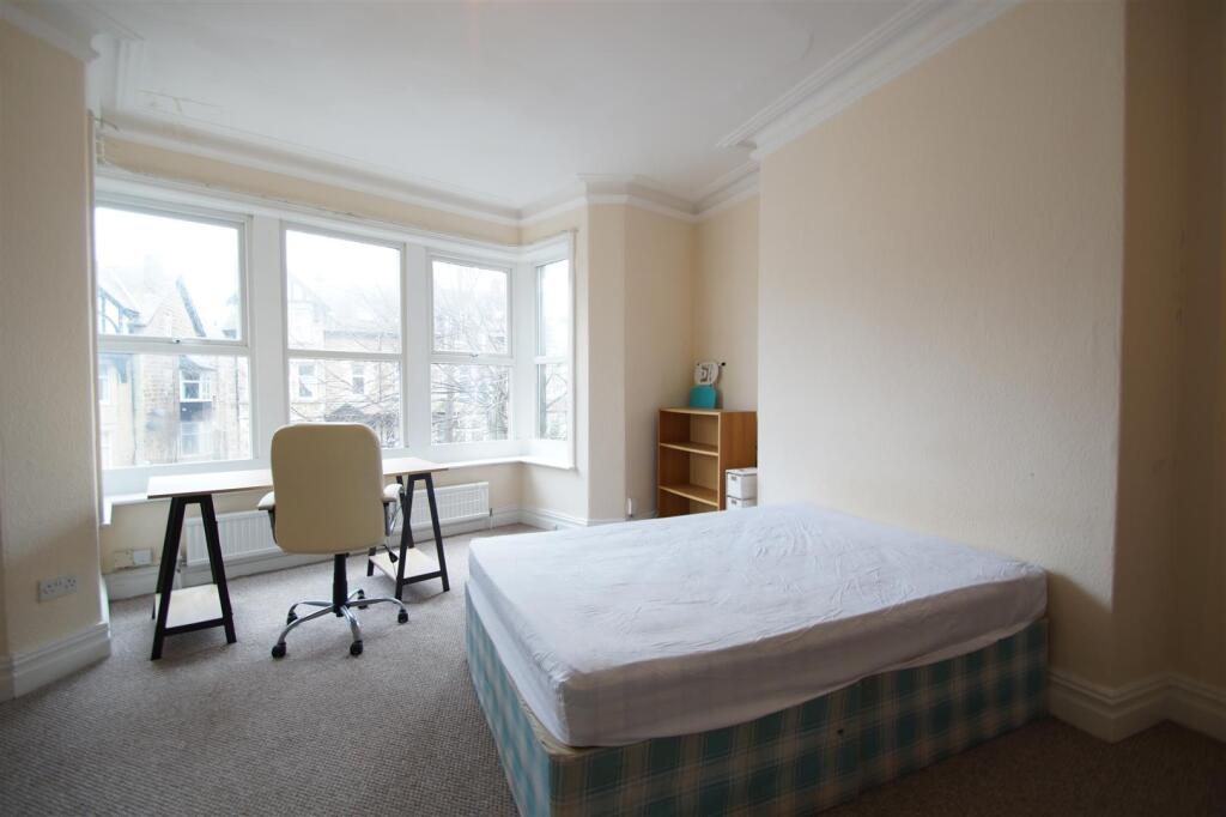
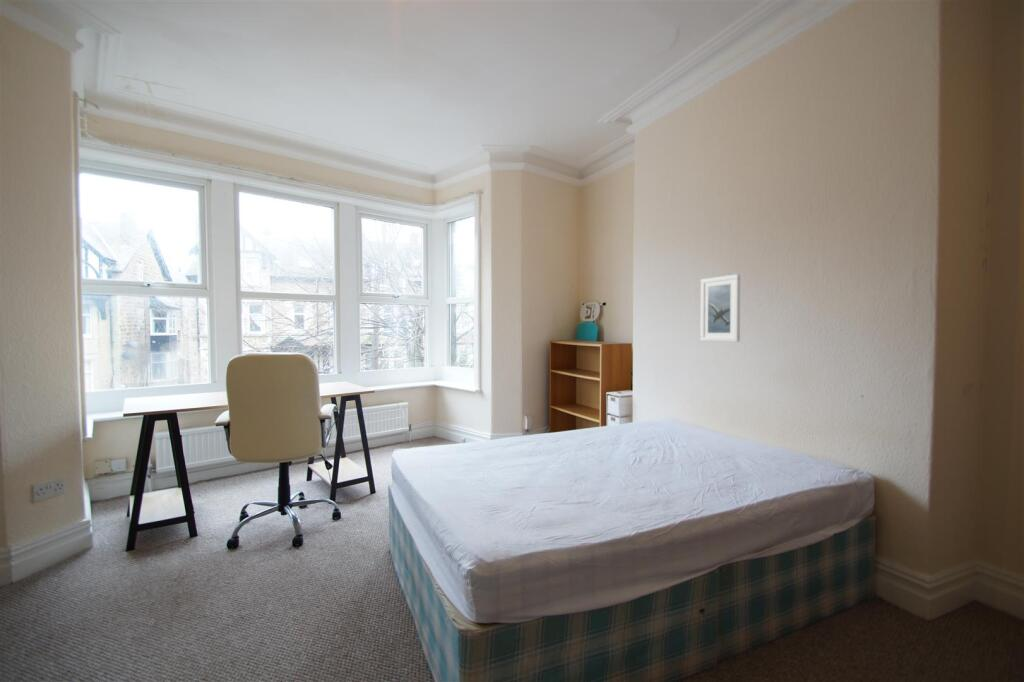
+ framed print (719, 309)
